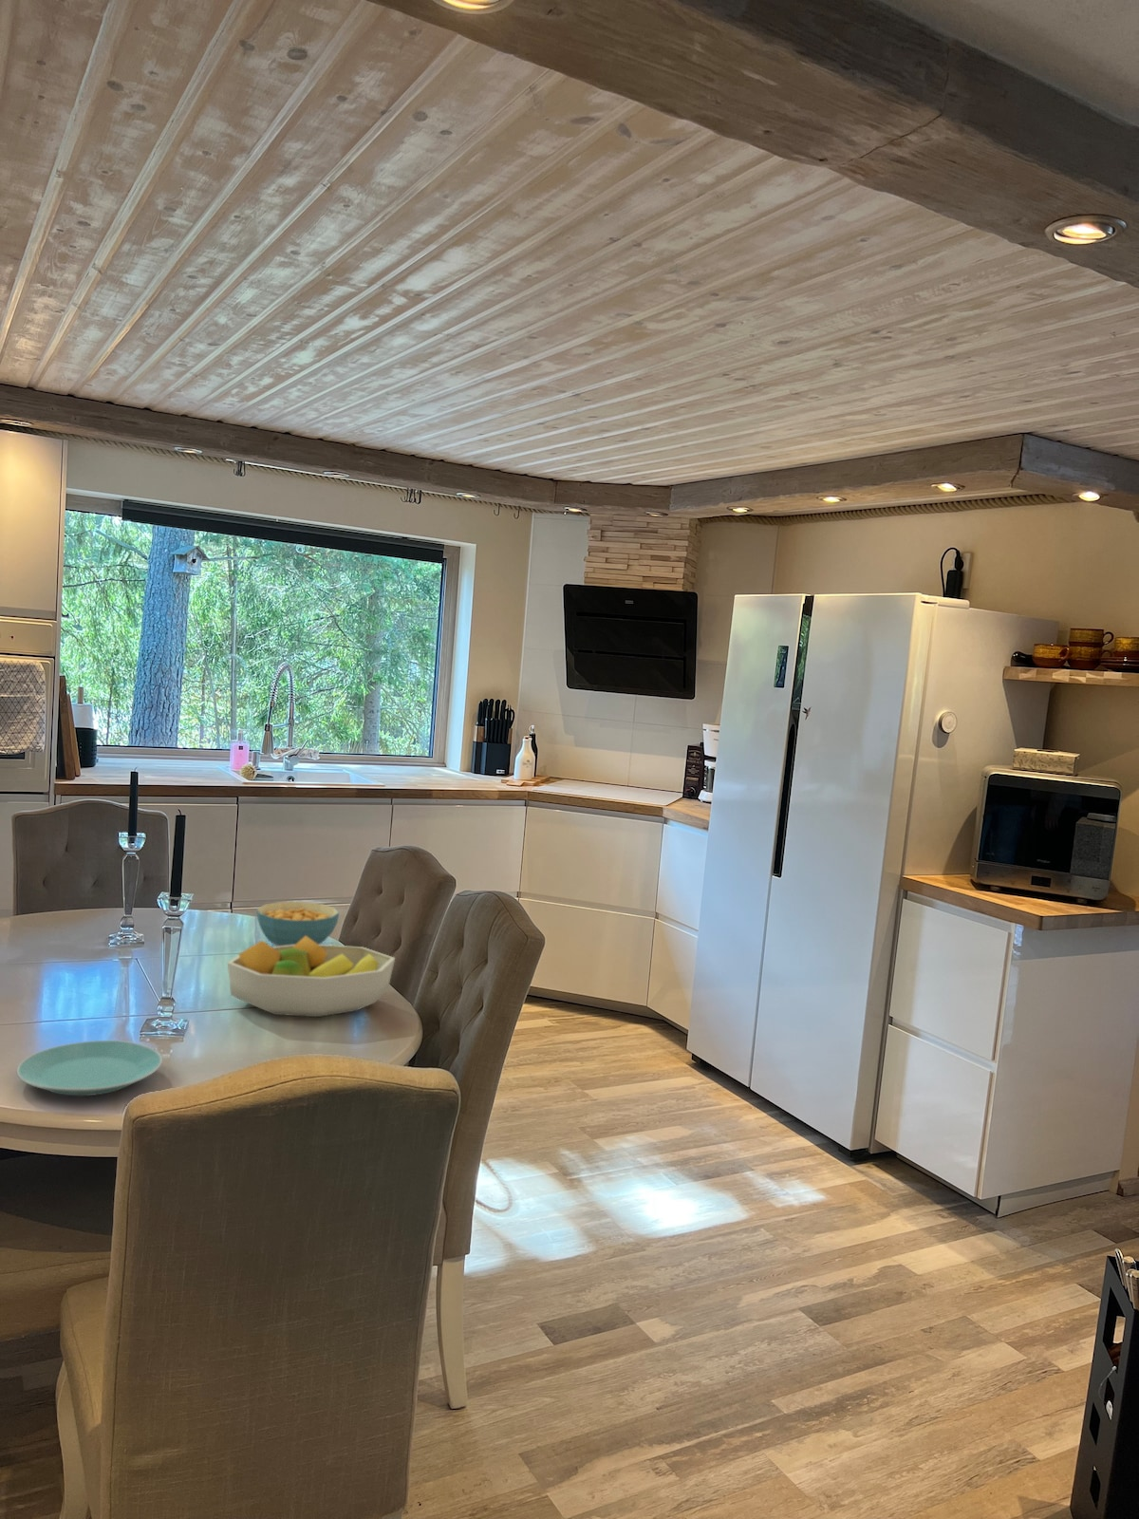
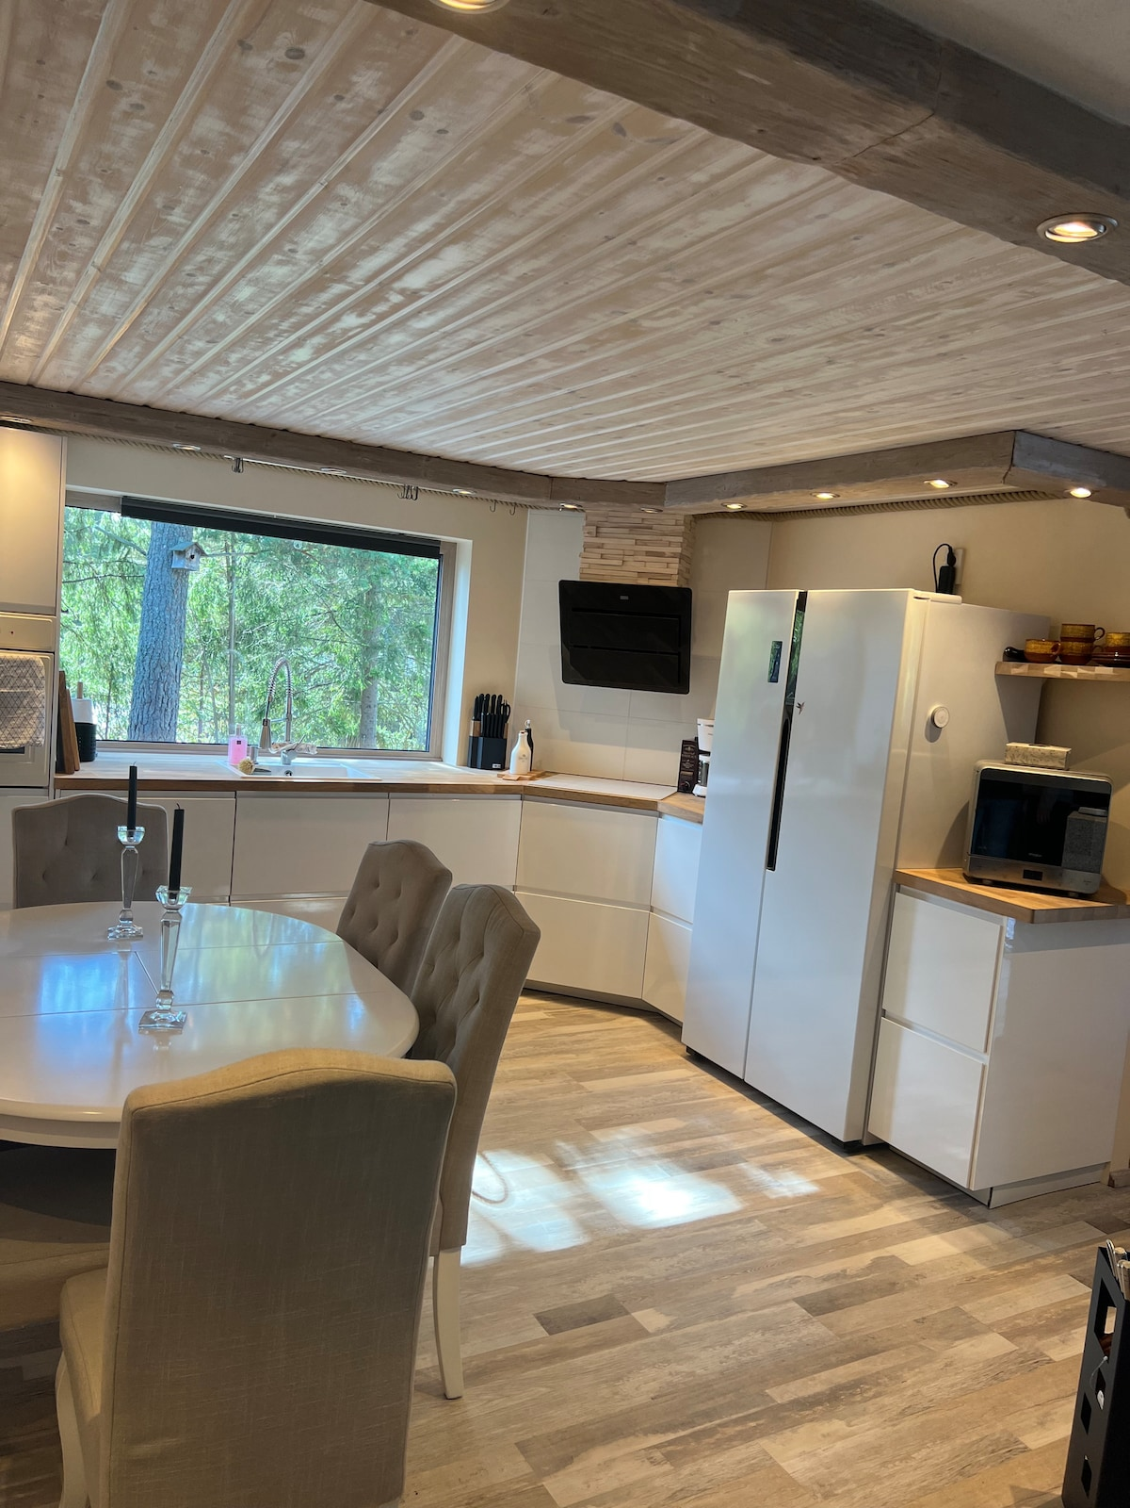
- fruit bowl (312, 971)
- cereal bowl (297, 929)
- plate (90, 1070)
